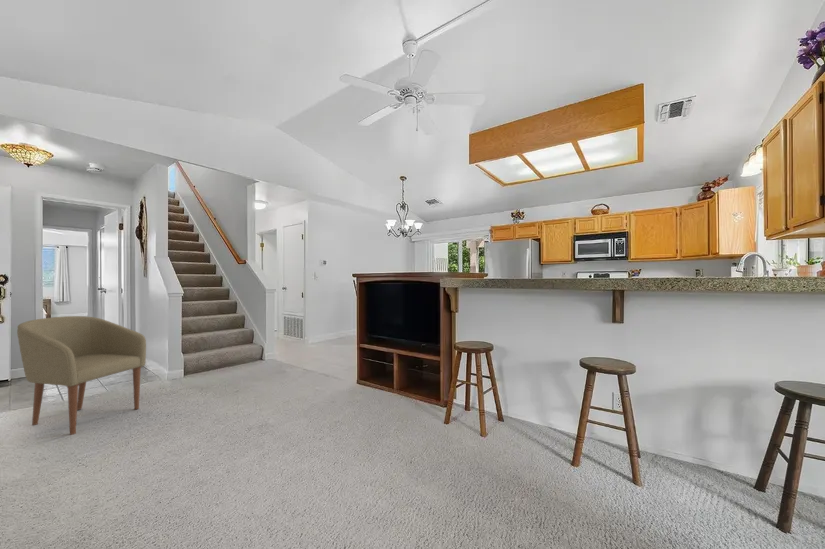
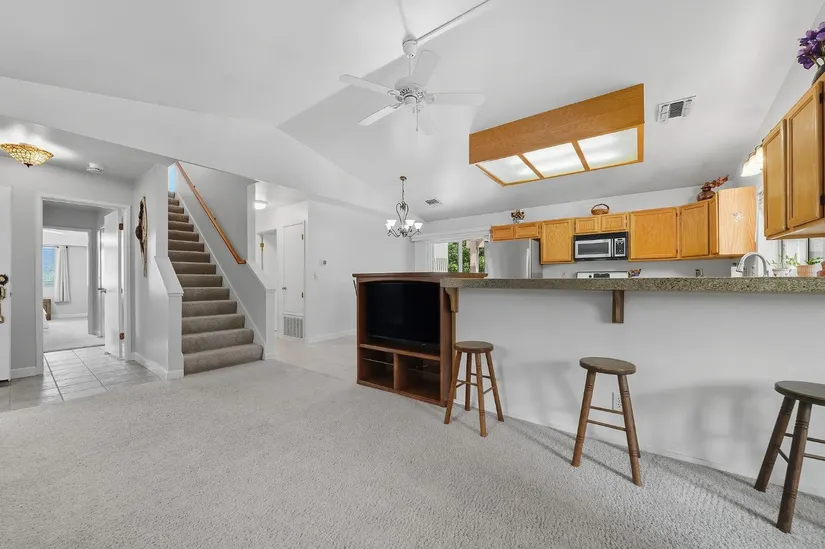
- chair (79, 368)
